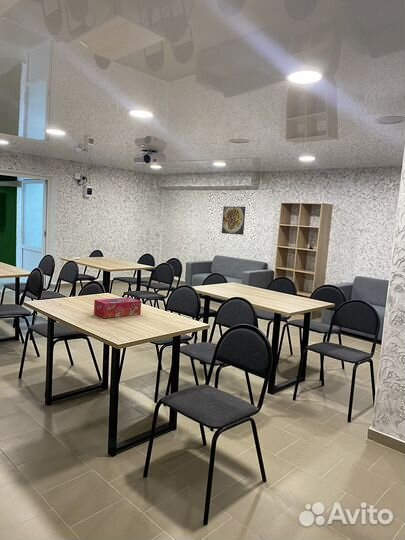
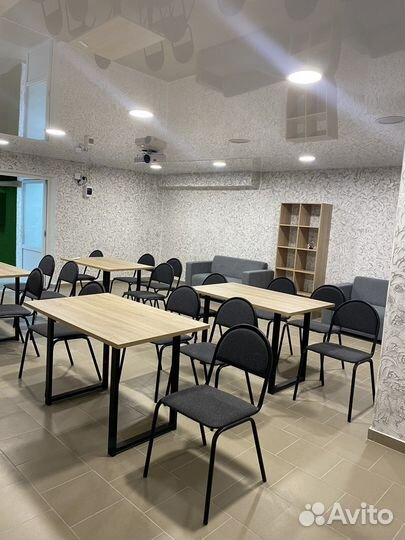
- tissue box (117, 307)
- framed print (233, 220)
